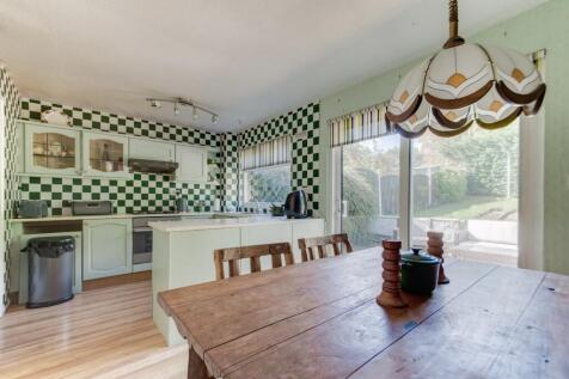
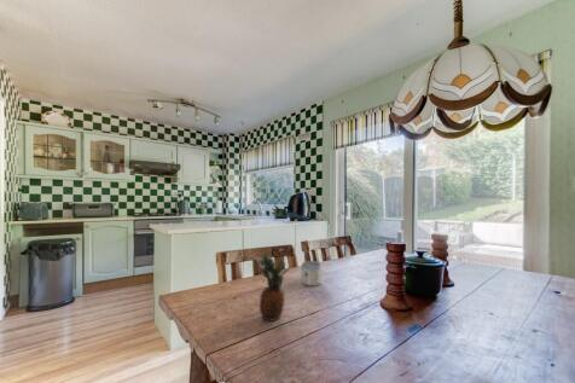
+ fruit (269, 283)
+ mug (309, 272)
